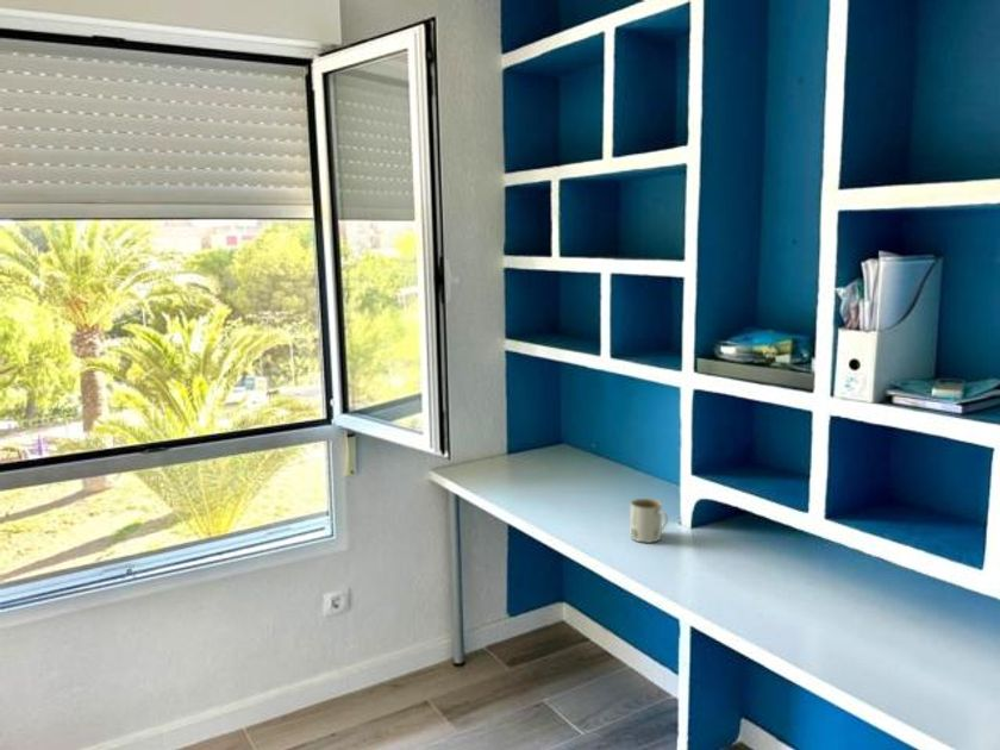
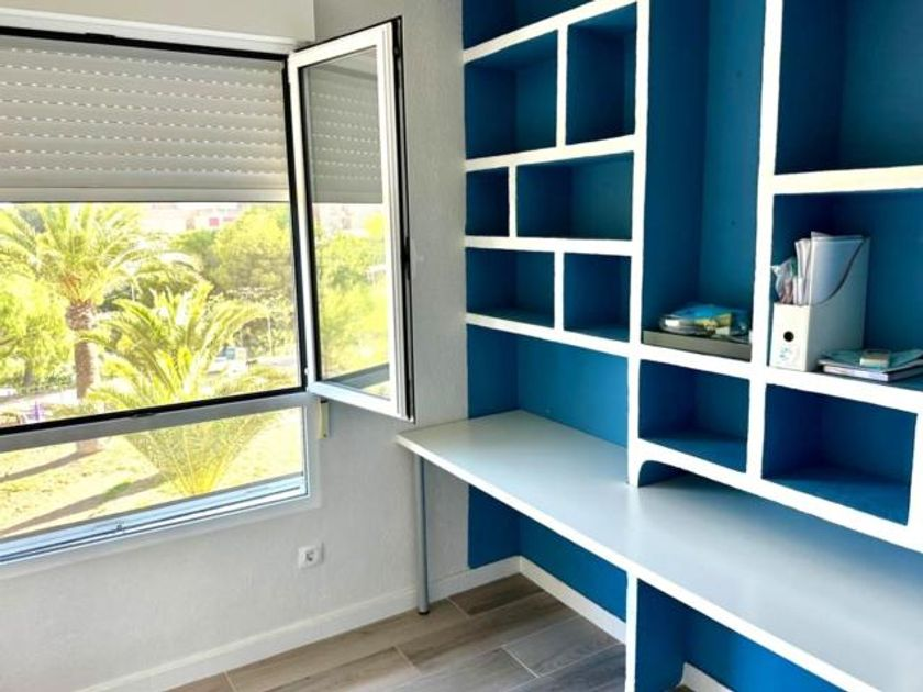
- mug (650, 521)
